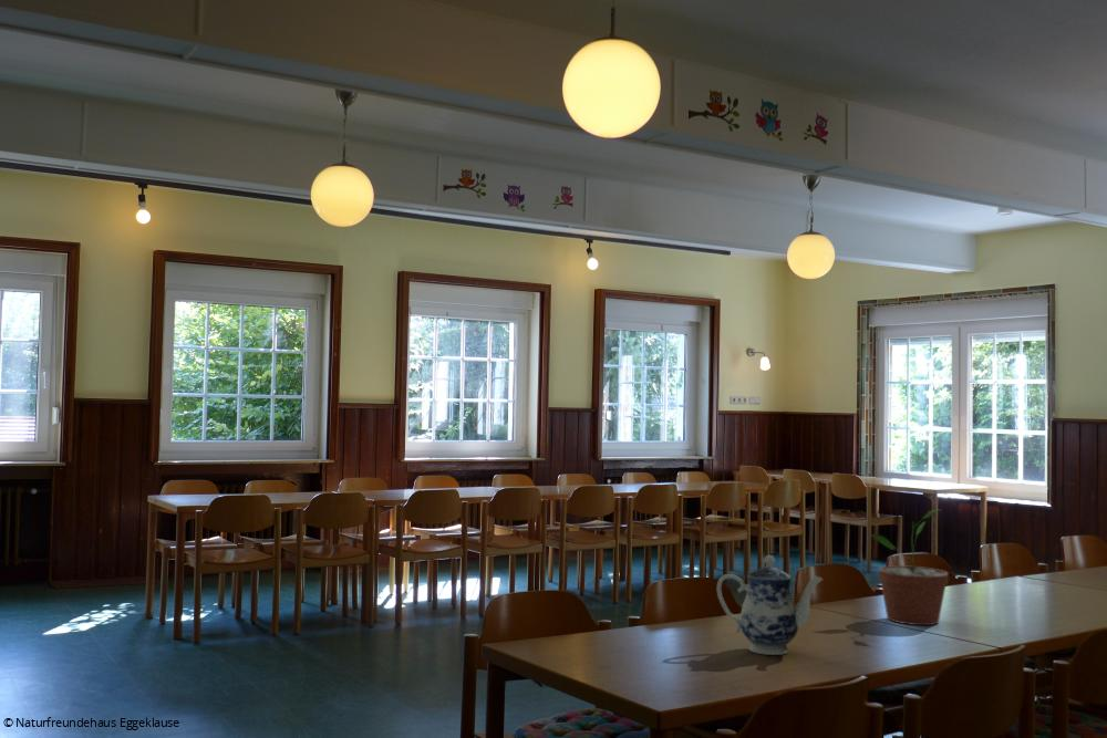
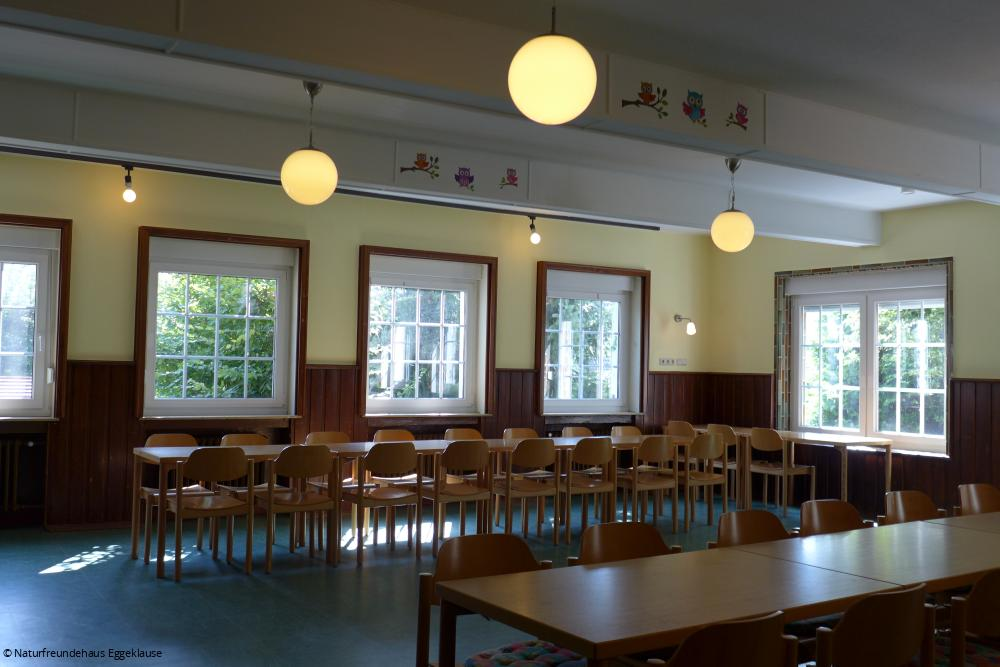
- teapot (768, 602)
- potted plant (912, 563)
